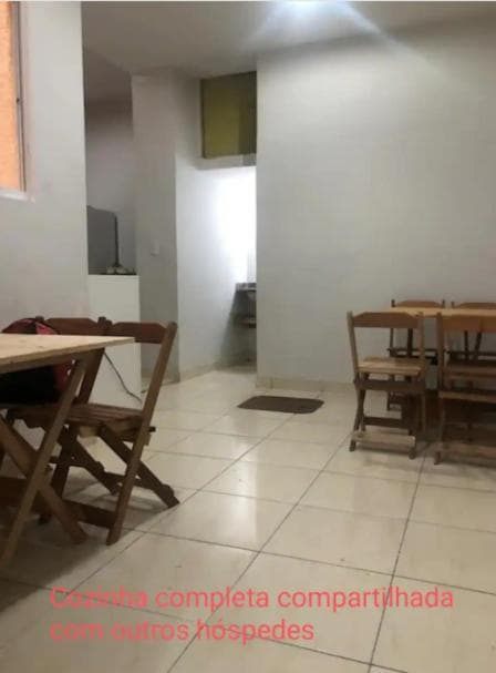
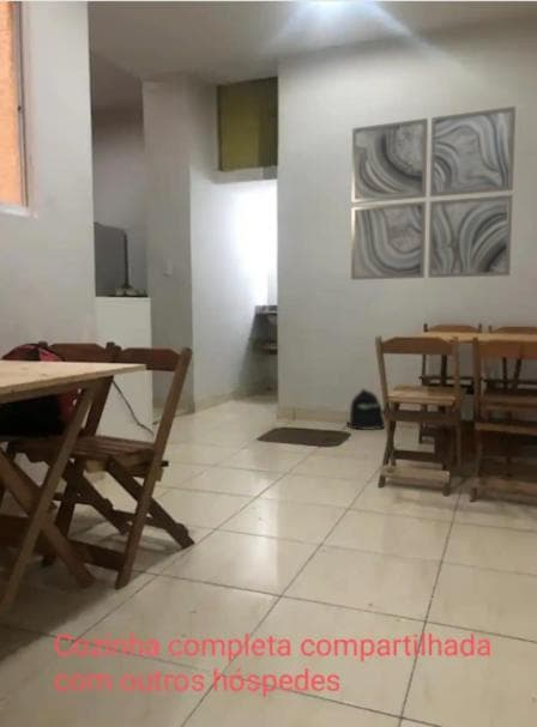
+ wall art (430, 196)
+ backpack (364, 407)
